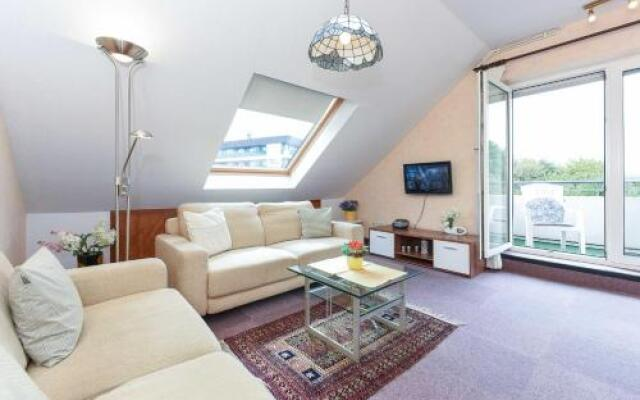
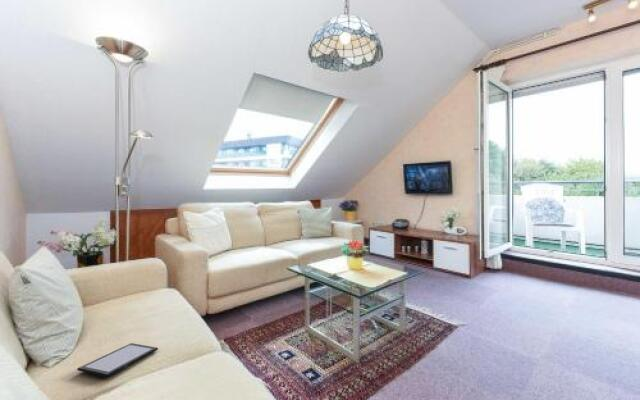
+ tablet (120, 358)
